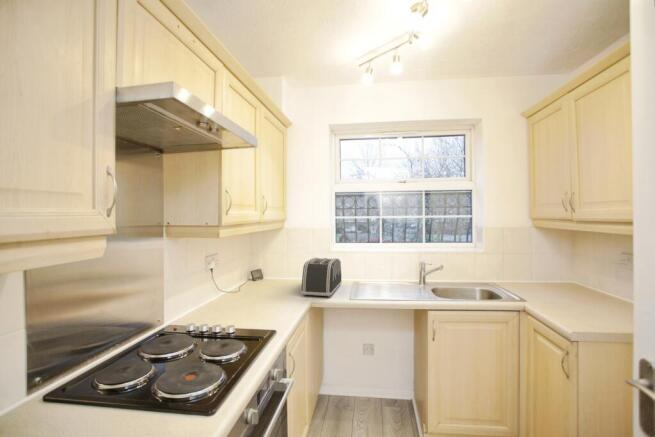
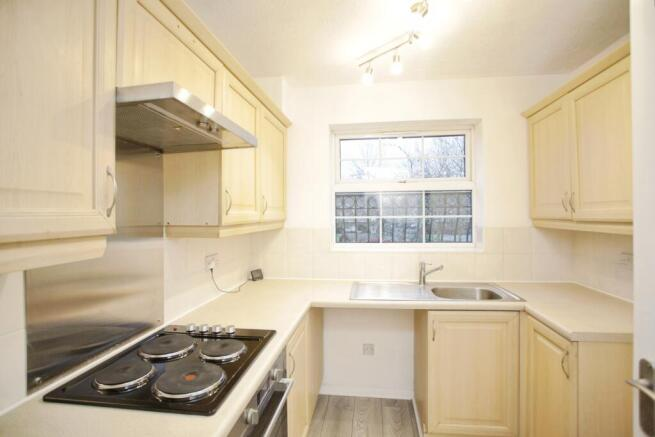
- toaster (323, 273)
